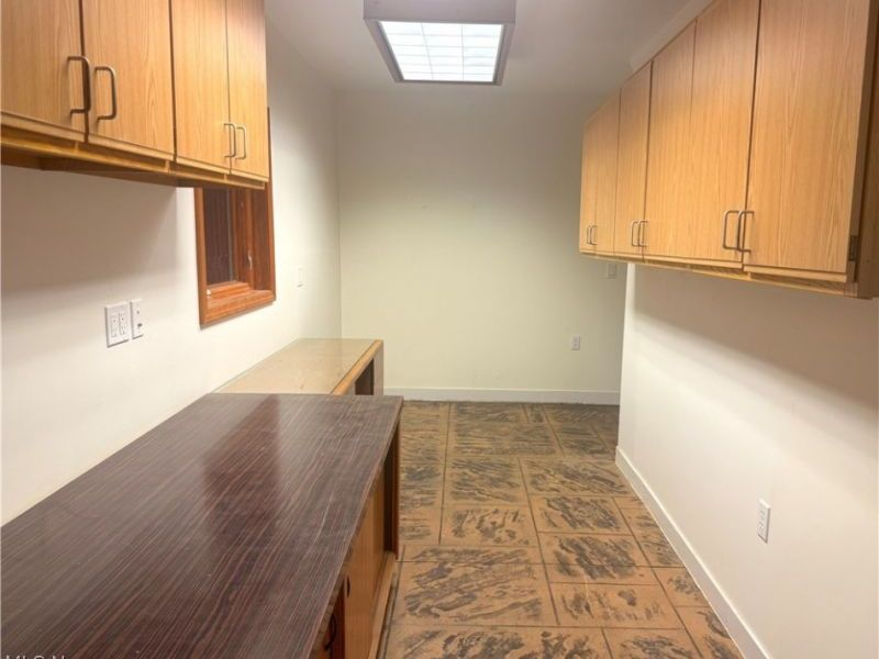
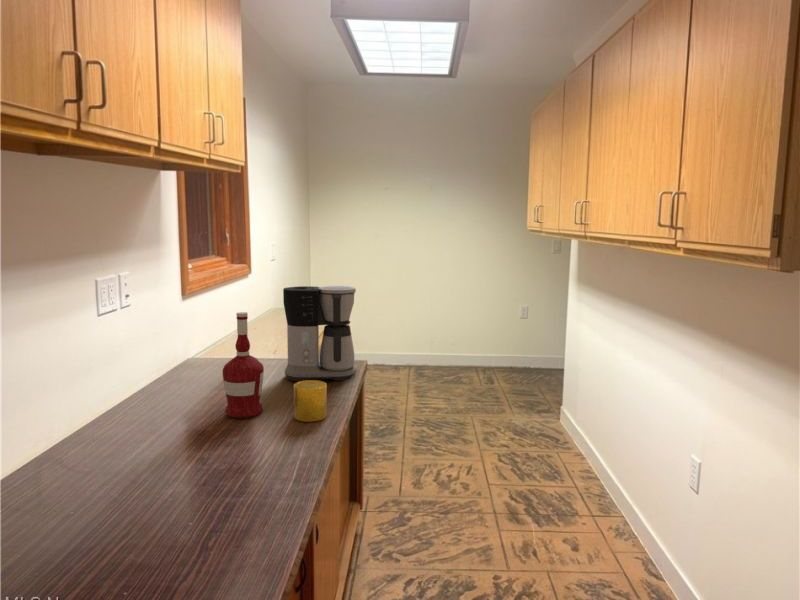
+ coffee maker (318, 332)
+ alcohol (243, 363)
+ cup (310, 400)
